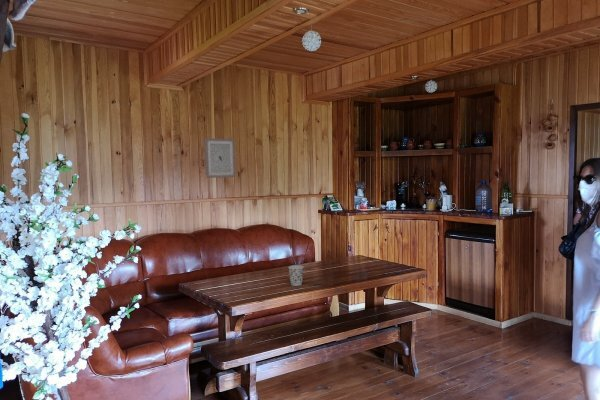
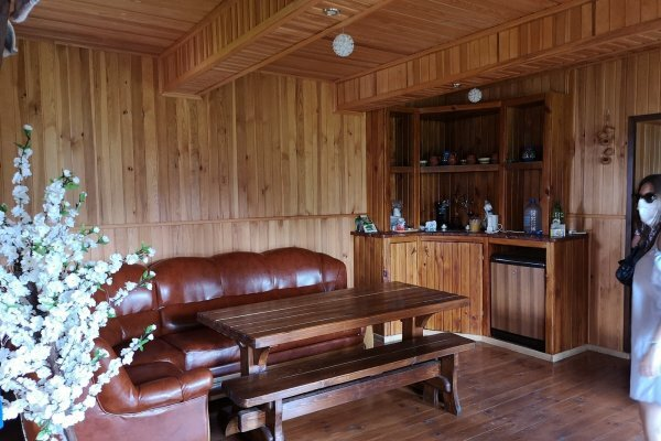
- wall art (220, 158)
- cup (296, 275)
